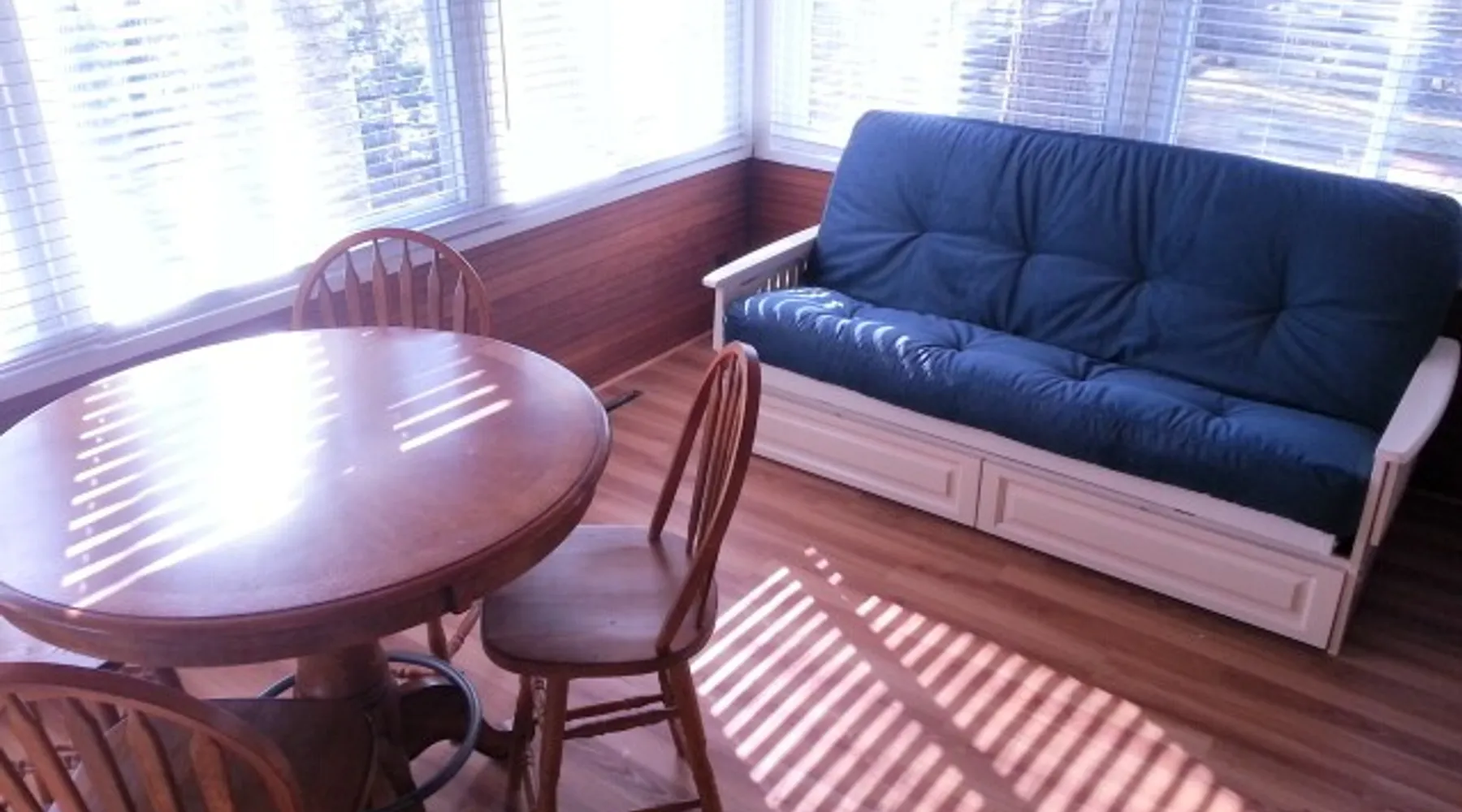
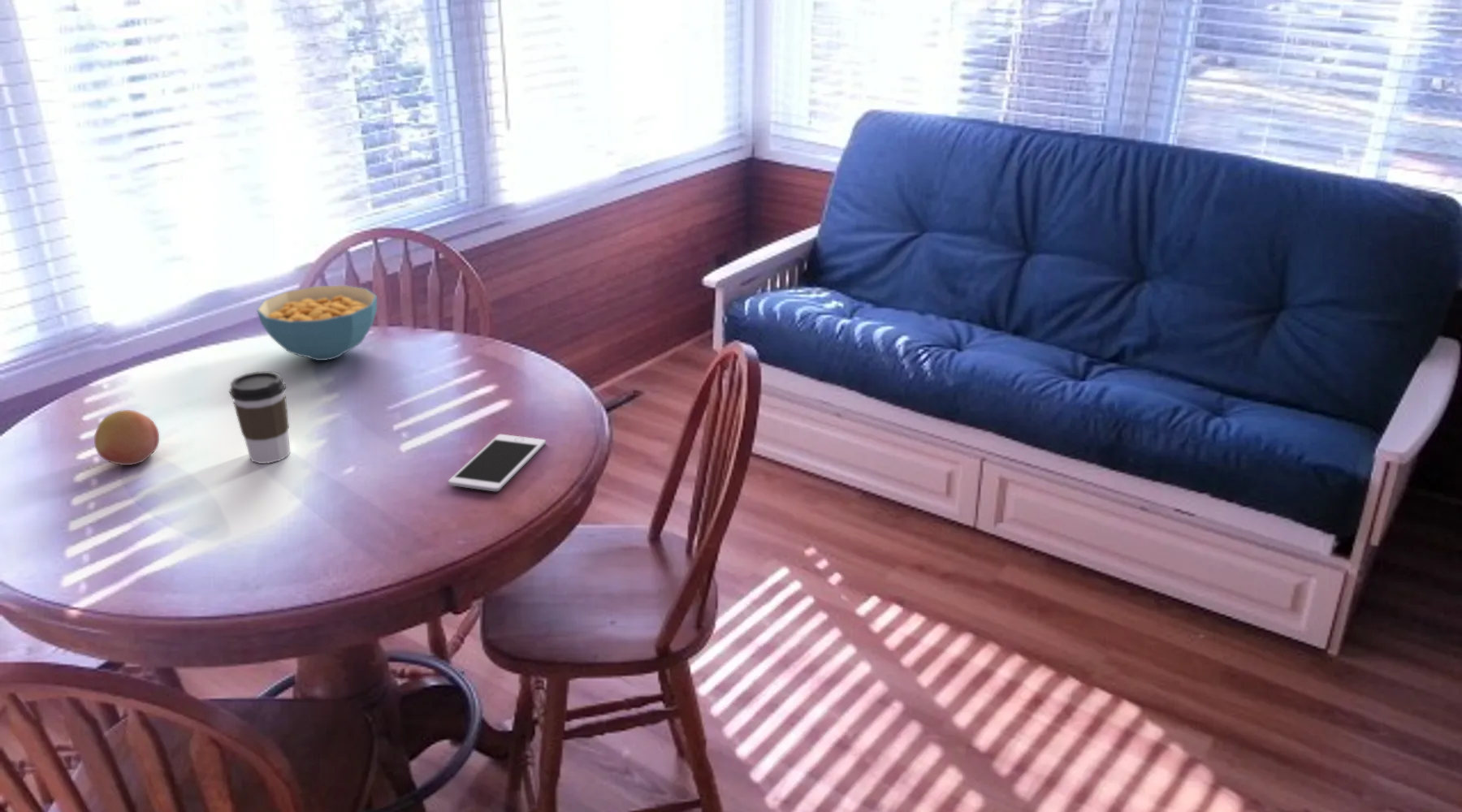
+ cell phone (499, 461)
+ cereal bowl (322, 328)
+ fruit (128, 436)
+ coffee cup (263, 418)
